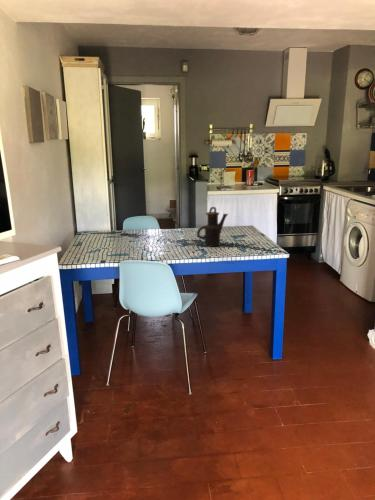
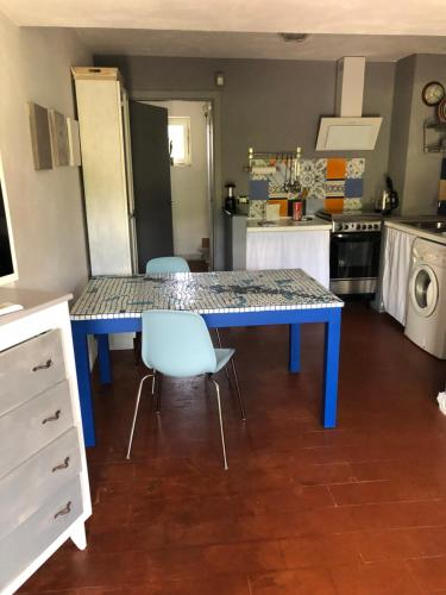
- teapot (212, 226)
